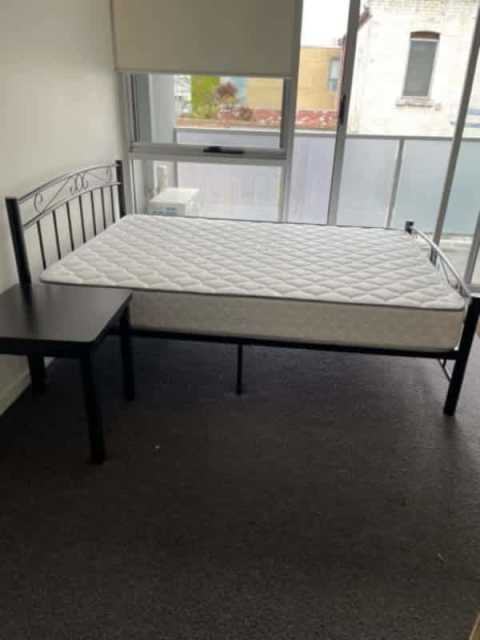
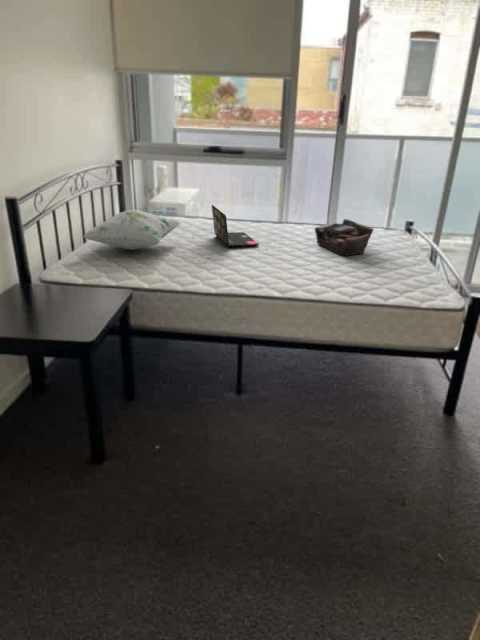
+ tote bag (341, 236)
+ laptop (234, 232)
+ decorative pillow (133, 229)
